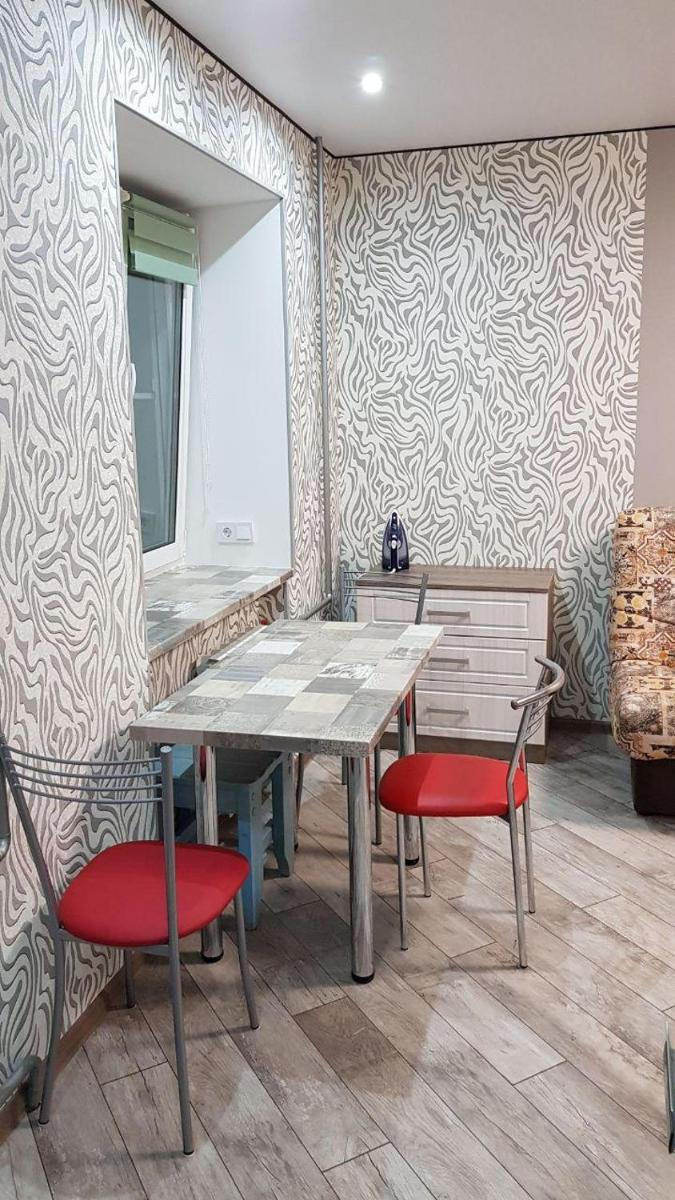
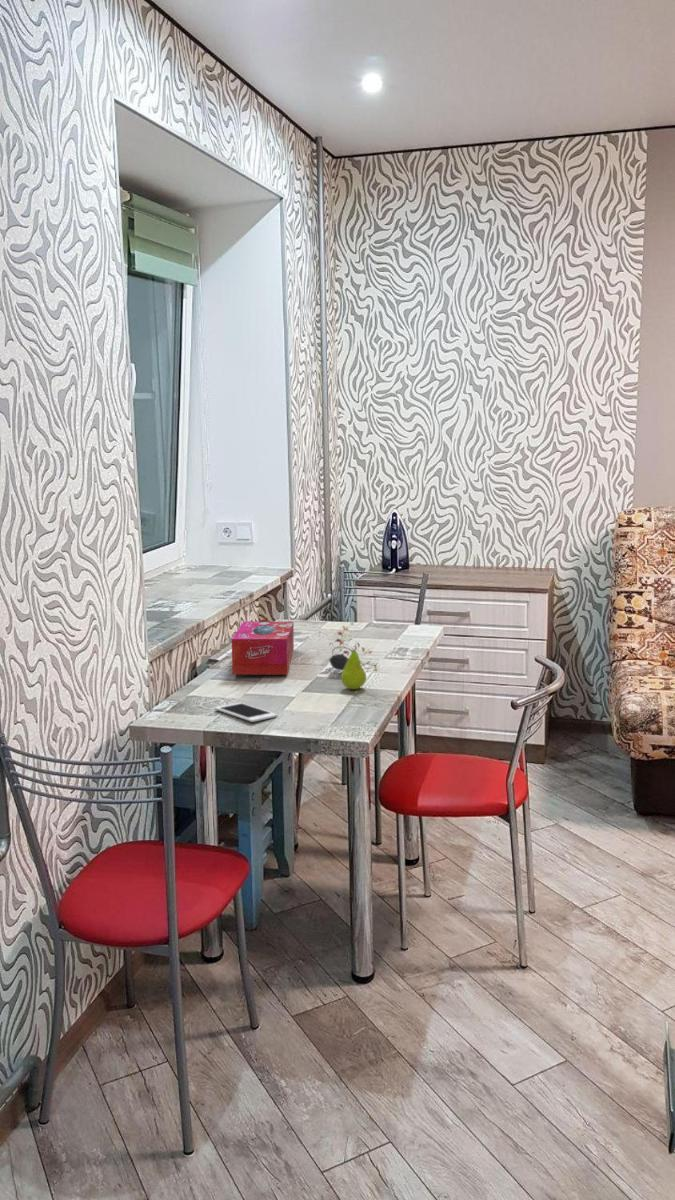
+ cell phone (245, 711)
+ tissue box (264, 646)
+ teapot (357, 642)
+ fruit (353, 666)
